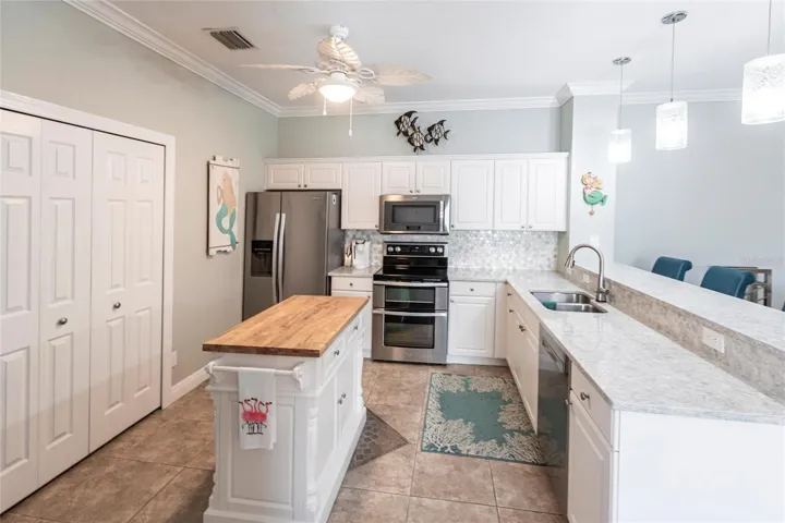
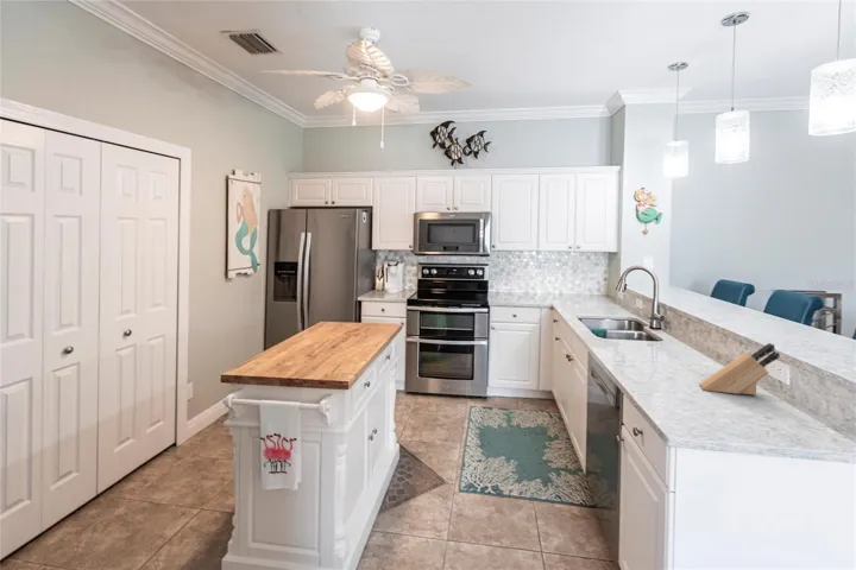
+ knife block (738, 366)
